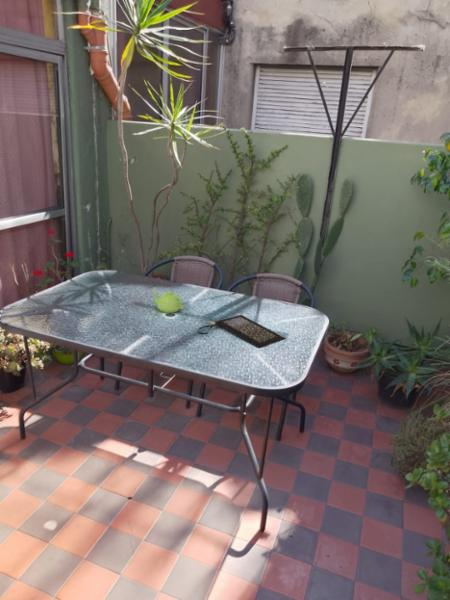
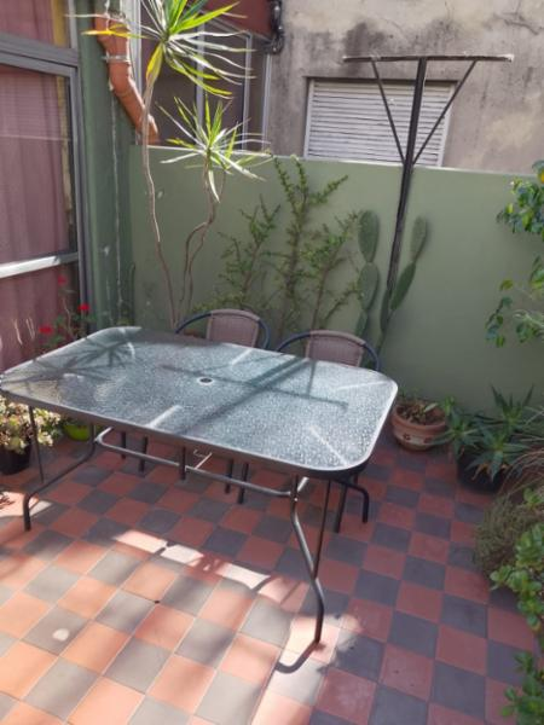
- clutch bag (245, 329)
- teapot (167, 300)
